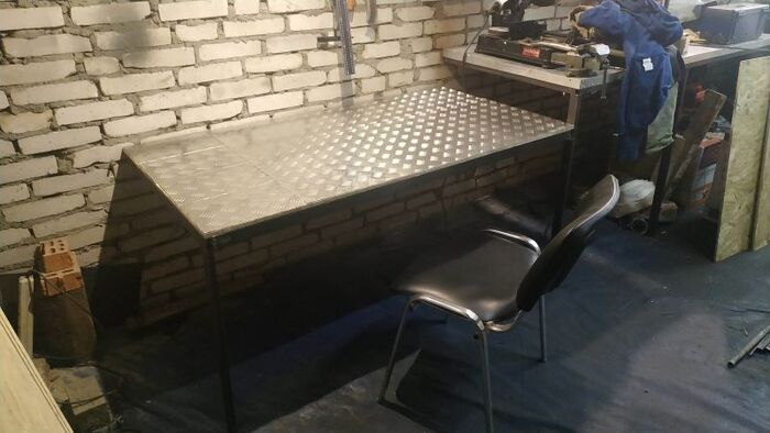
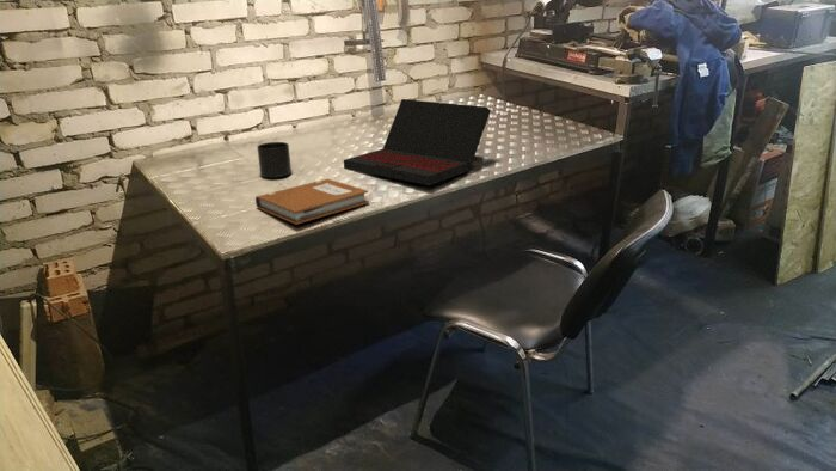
+ mug (273, 158)
+ laptop (416, 137)
+ notebook (313, 198)
